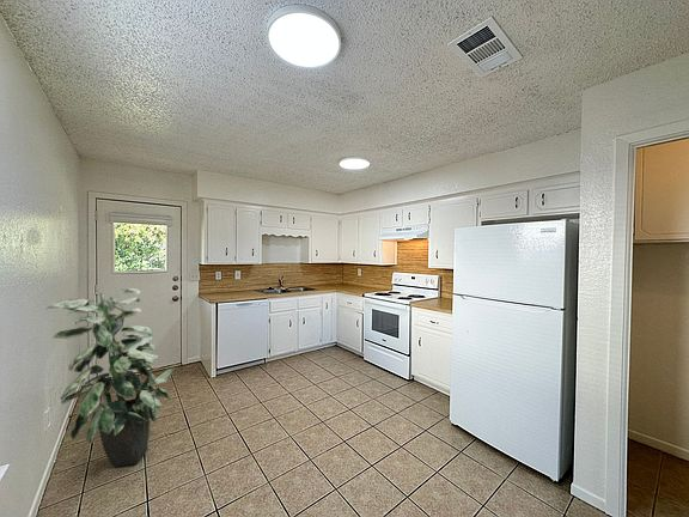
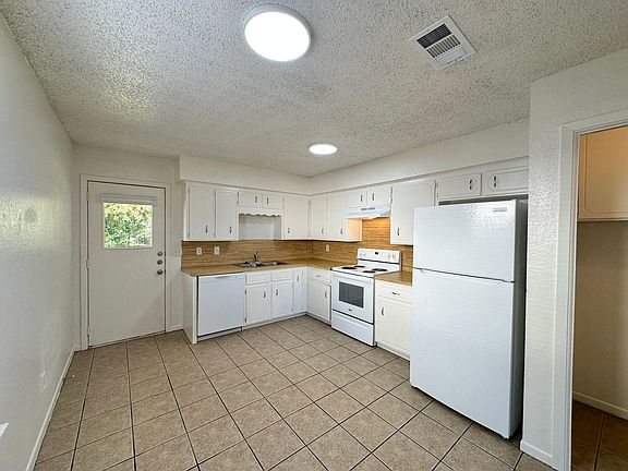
- indoor plant (117, 376)
